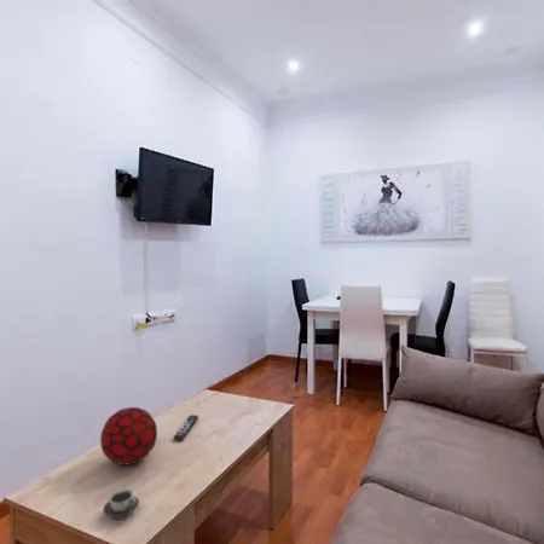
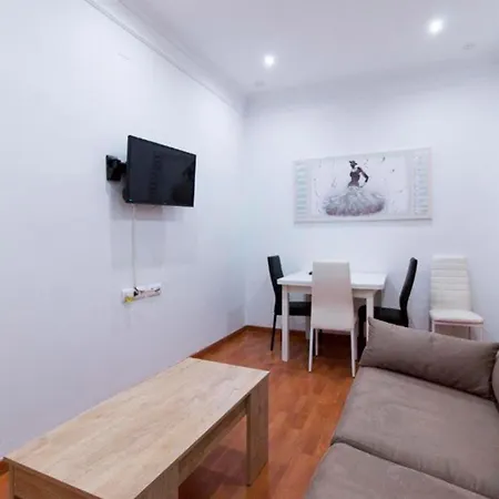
- remote control (186, 426)
- decorative orb (129, 435)
- cup (121, 504)
